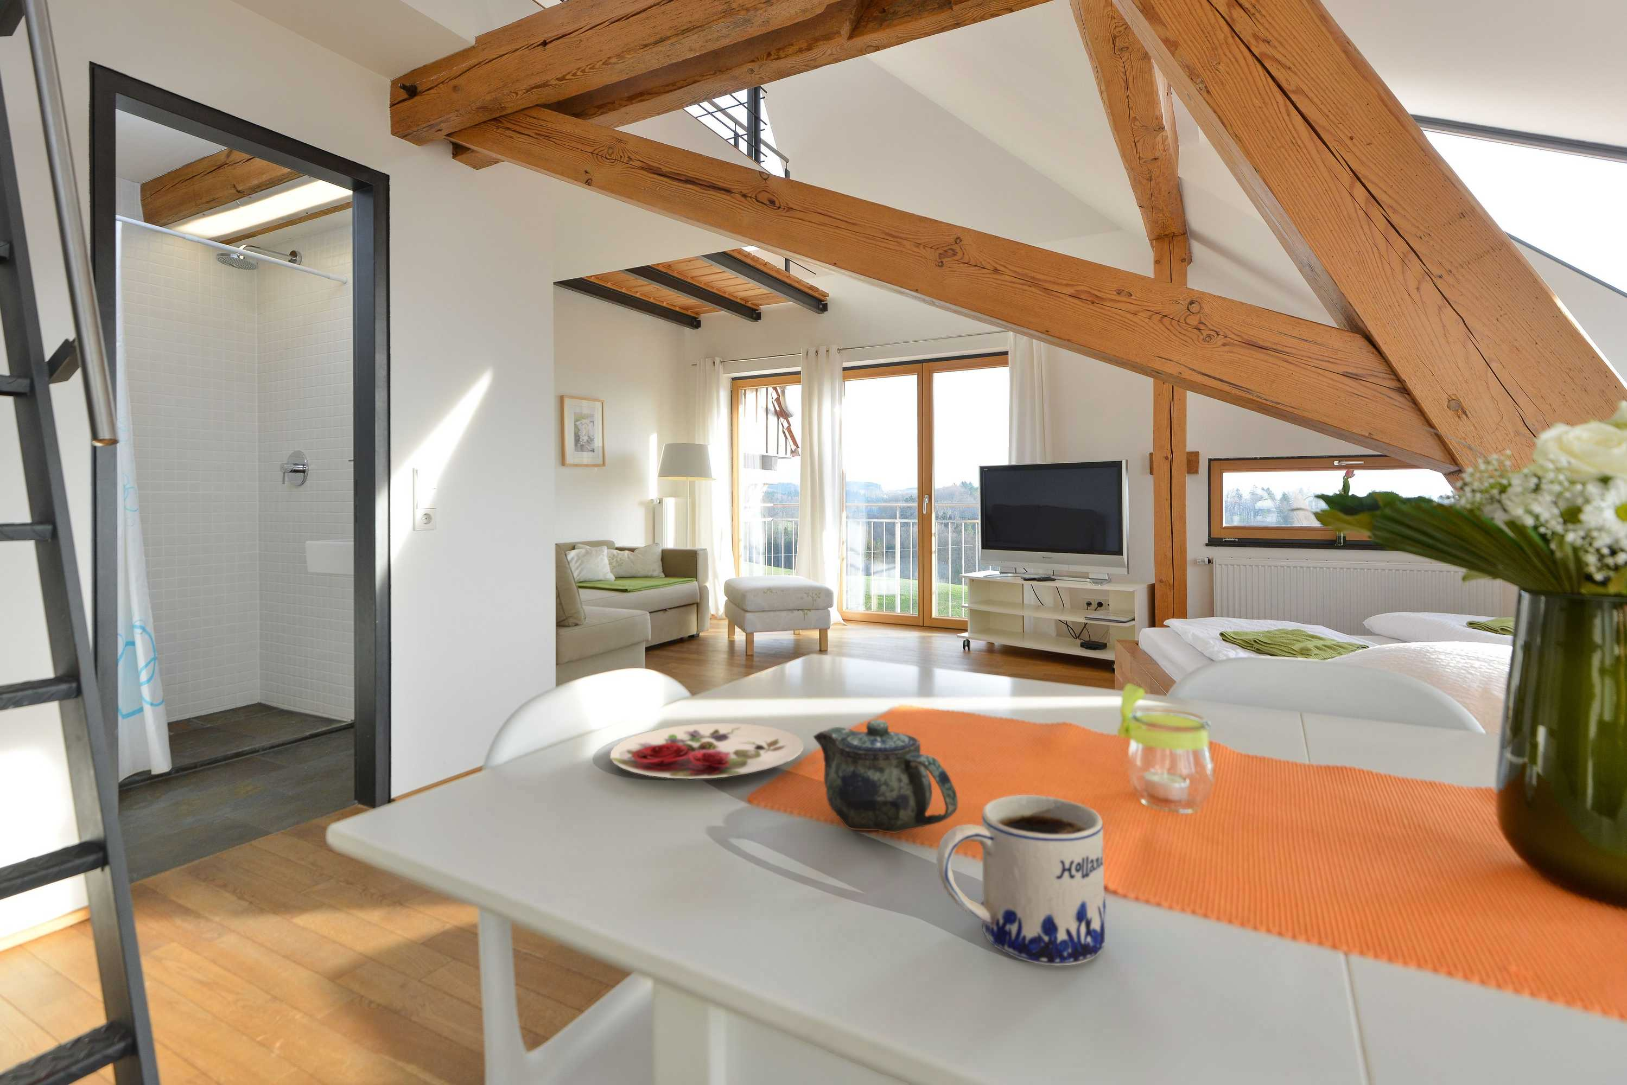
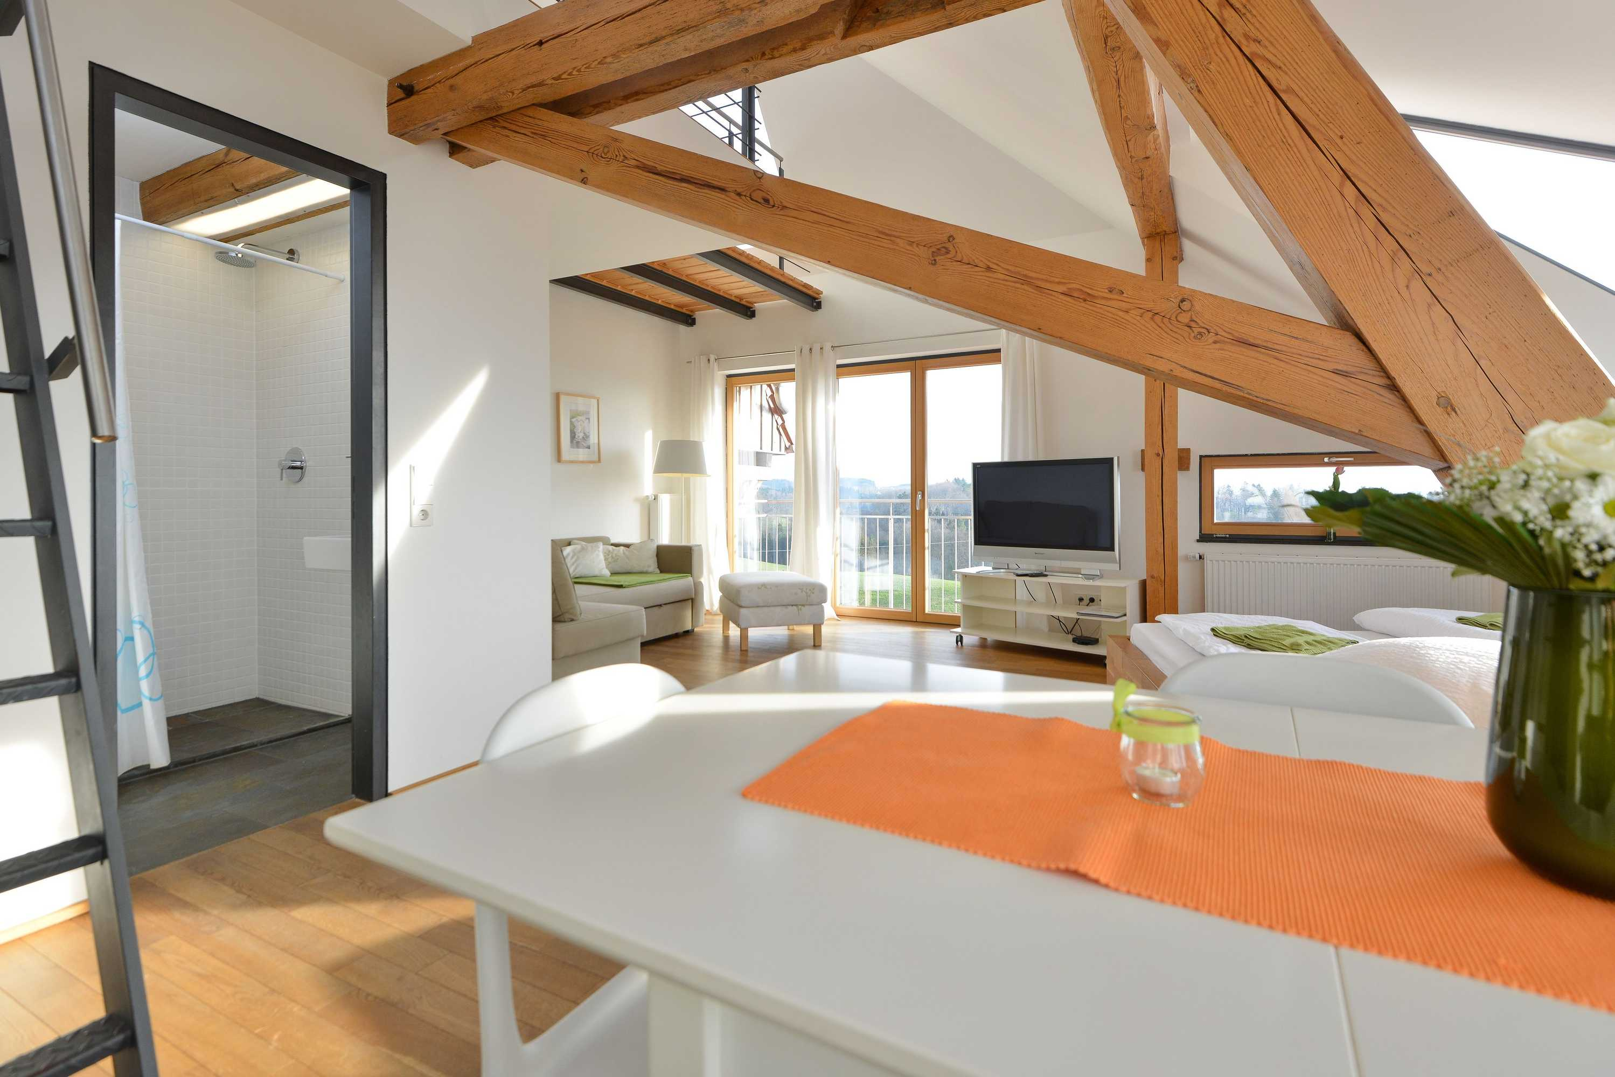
- chinaware (881, 774)
- plate (709, 746)
- mug (1027, 877)
